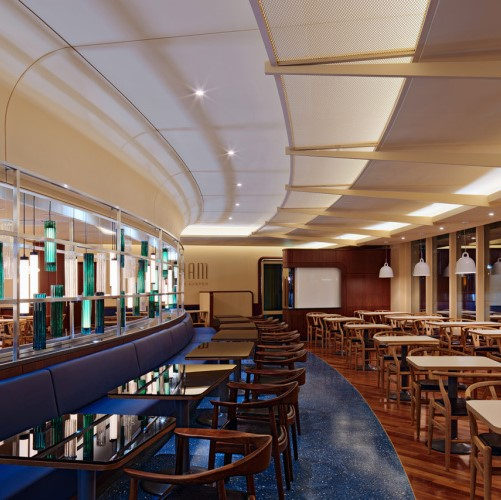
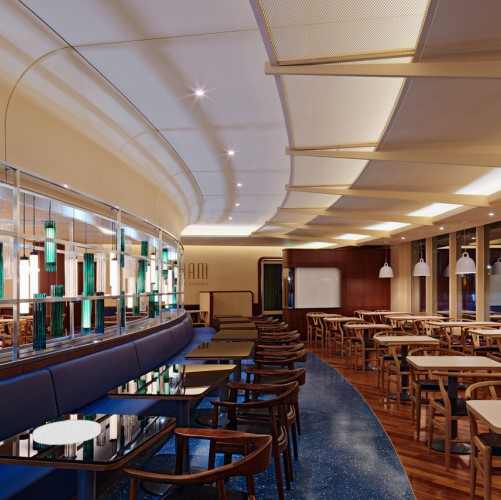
+ plate (67, 431)
